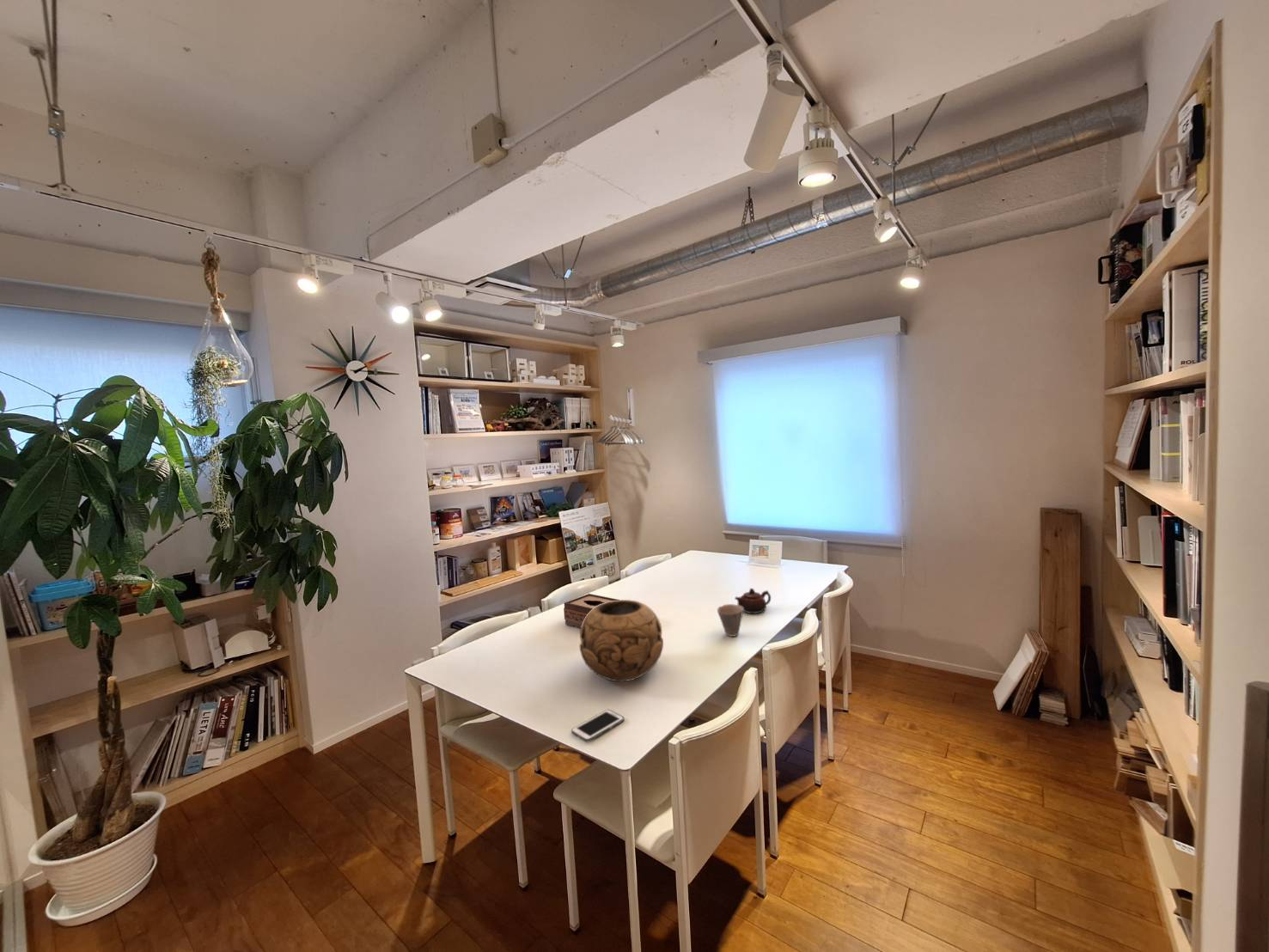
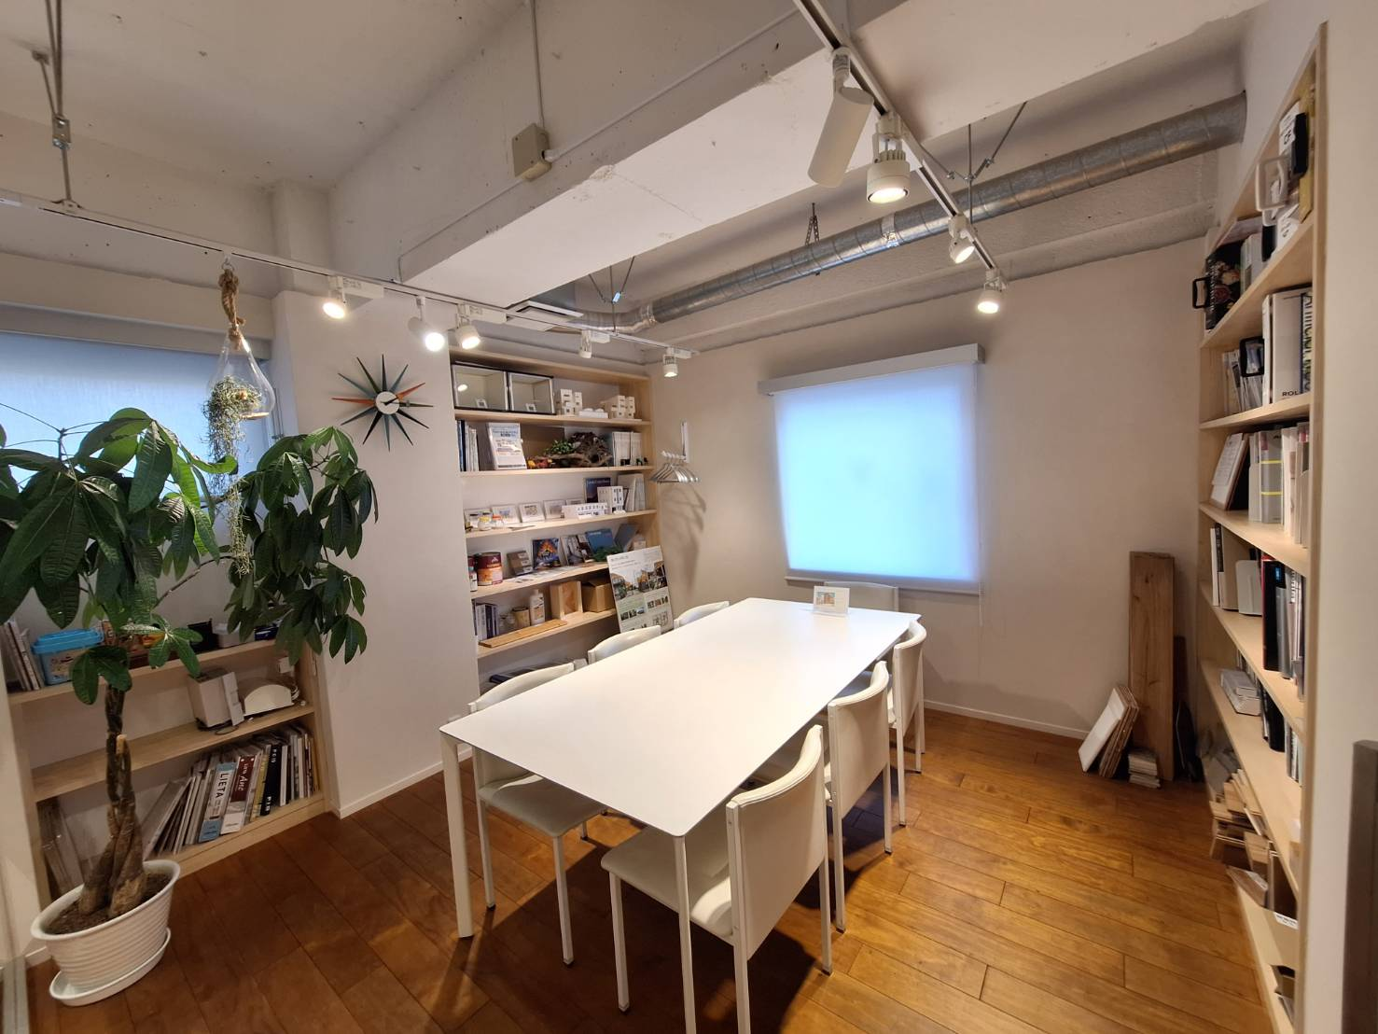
- teapot (753, 599)
- tissue box (592, 608)
- decorative bowl (621, 639)
- cup (730, 621)
- cell phone (598, 724)
